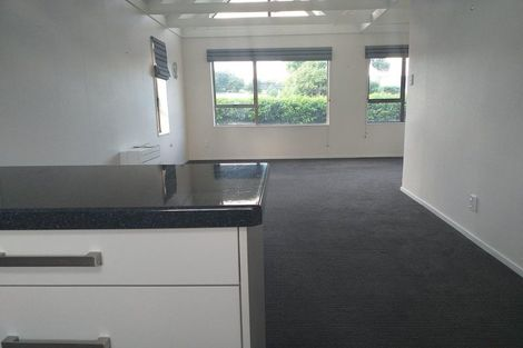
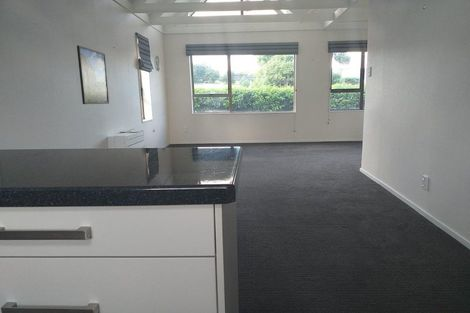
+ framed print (94, 77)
